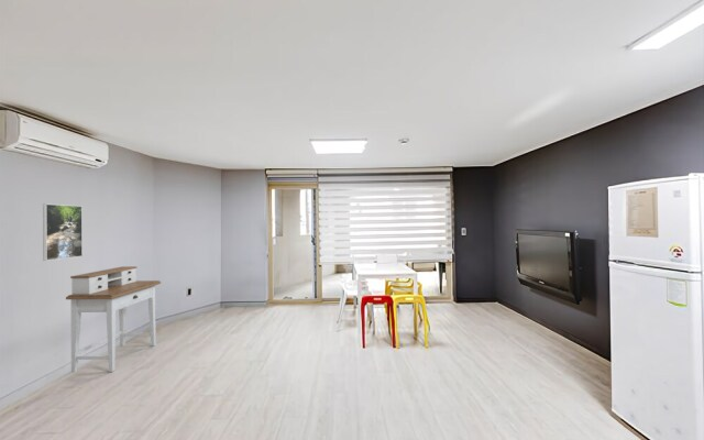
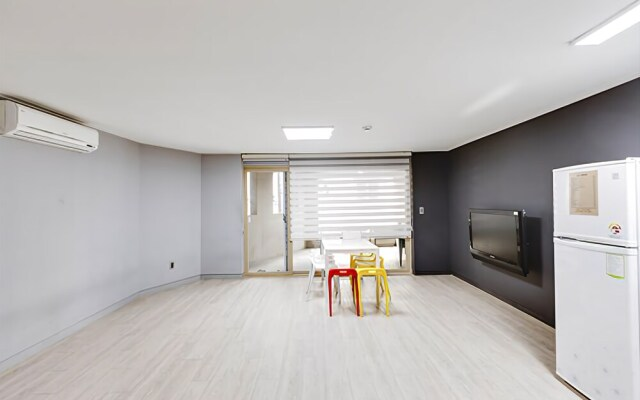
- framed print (64, 231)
- desk (119, 314)
